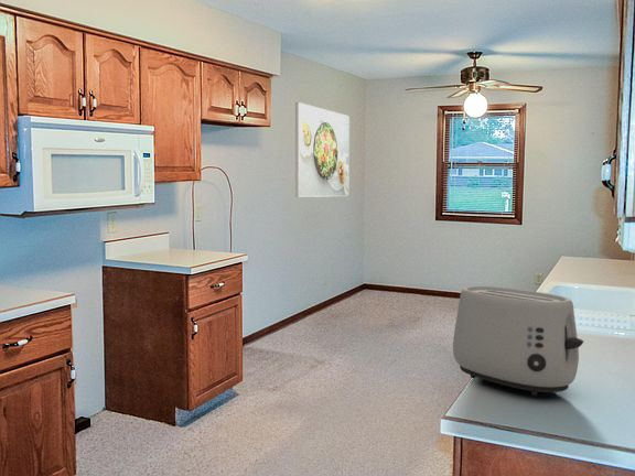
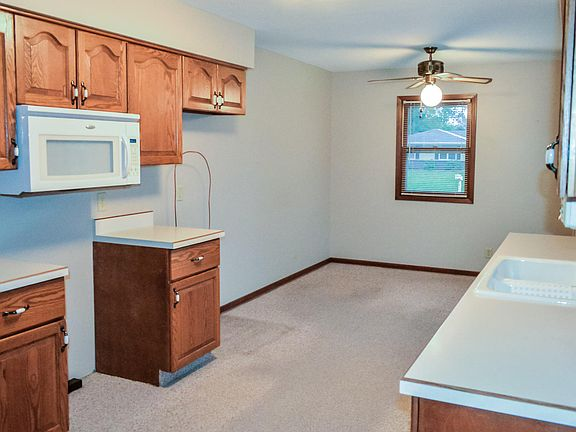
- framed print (324, 153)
- toaster (513, 338)
